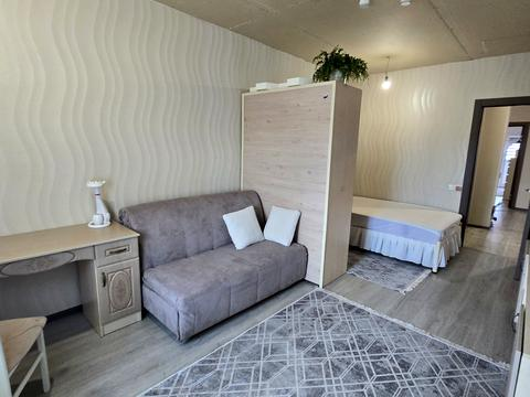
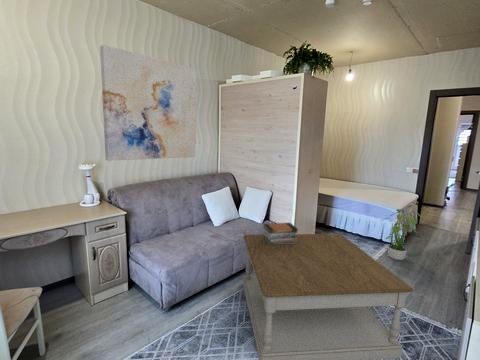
+ book stack (279, 233)
+ wall art (155, 110)
+ coffee table (309, 285)
+ potted plant (402, 235)
